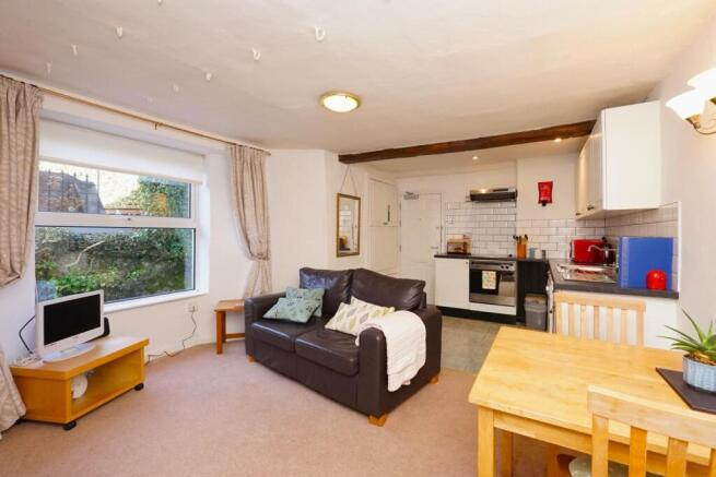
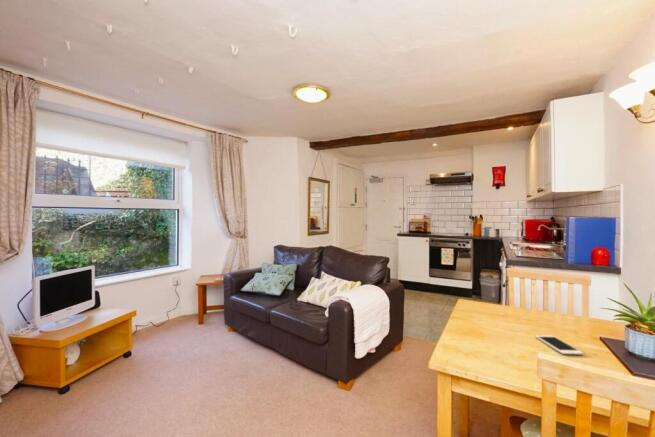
+ cell phone (557, 344)
